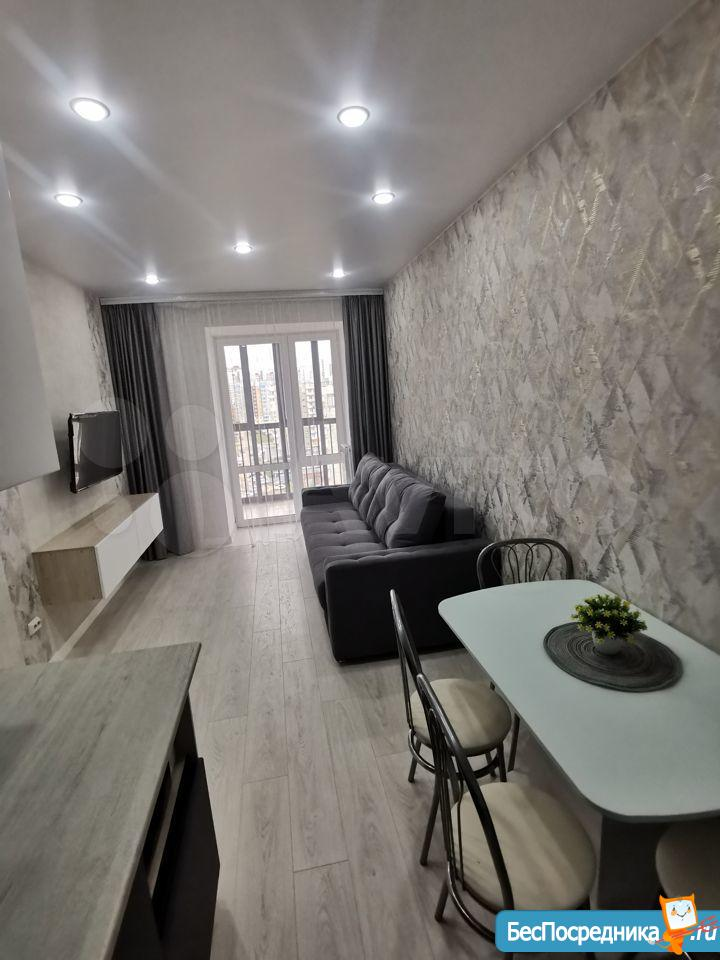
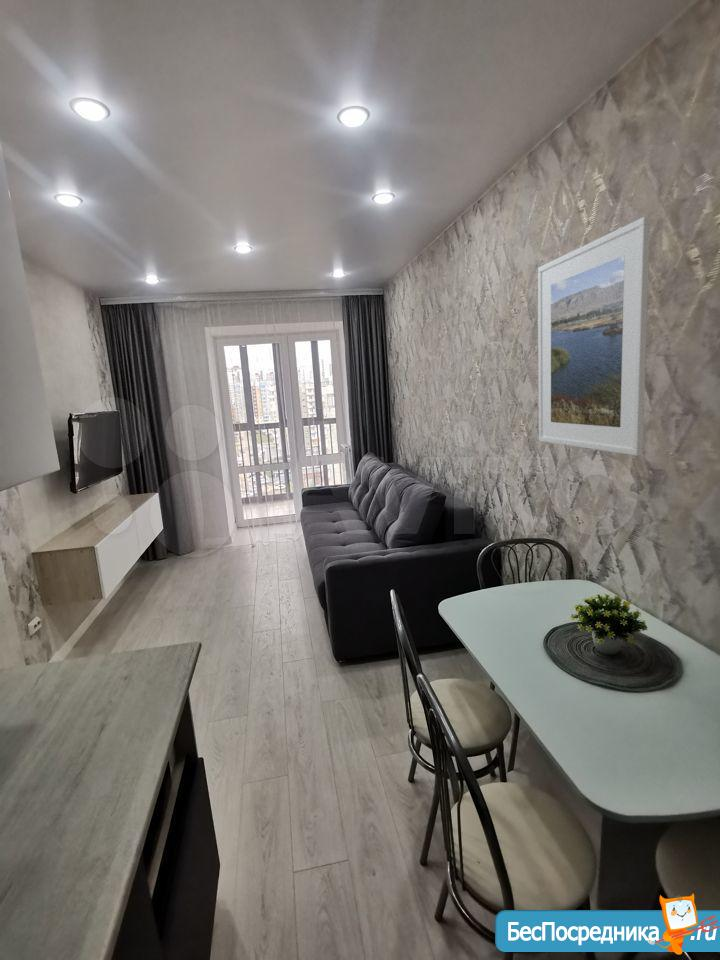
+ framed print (583, 350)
